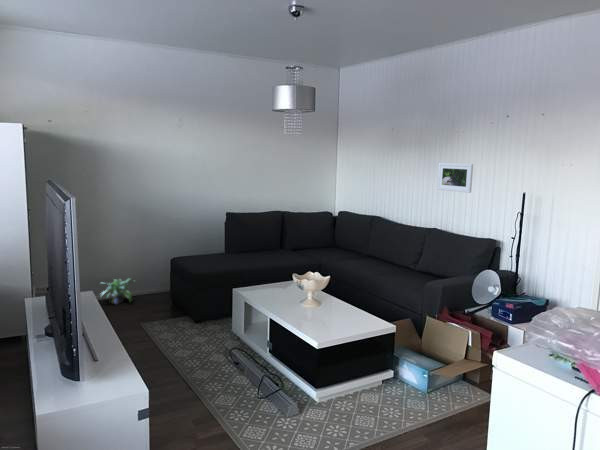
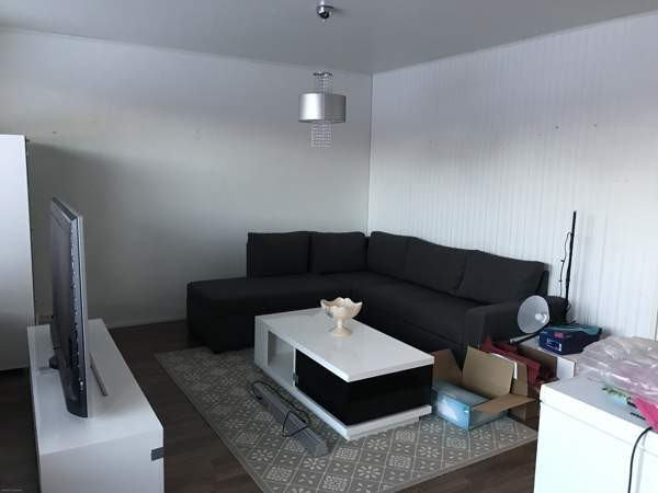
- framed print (454, 177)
- potted plant (117, 290)
